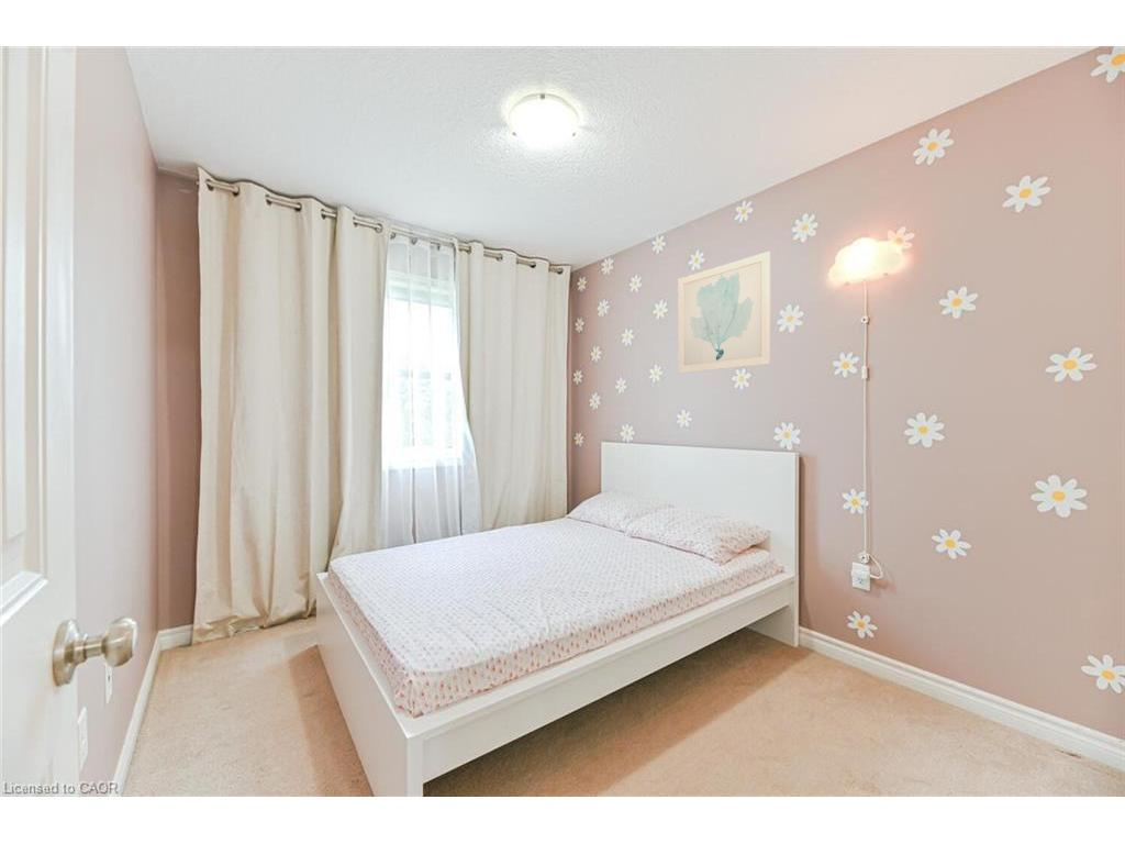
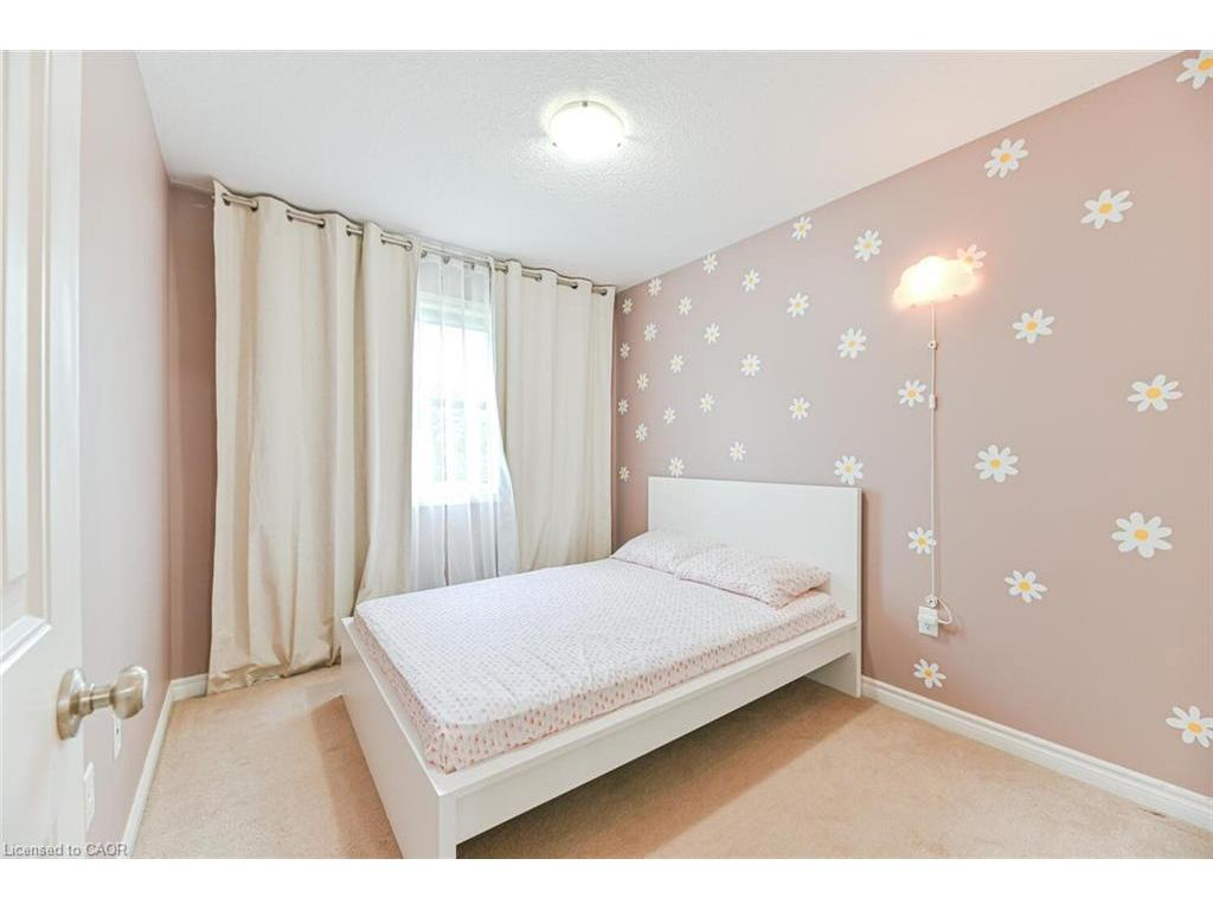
- wall art (720, 318)
